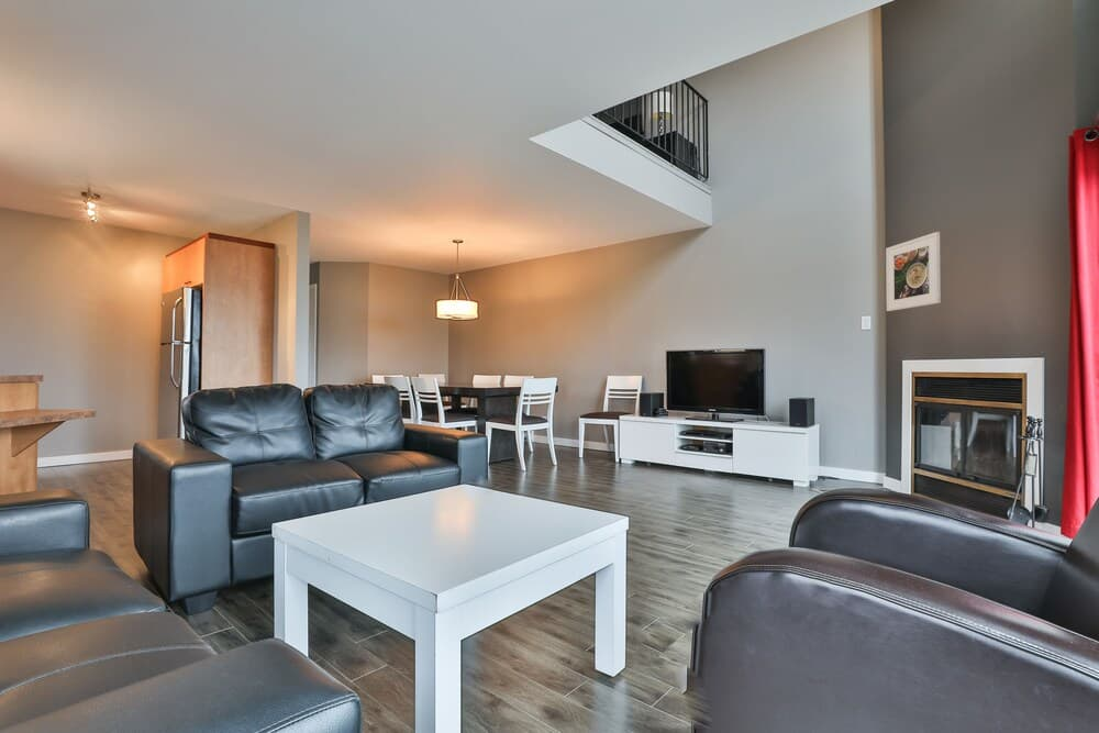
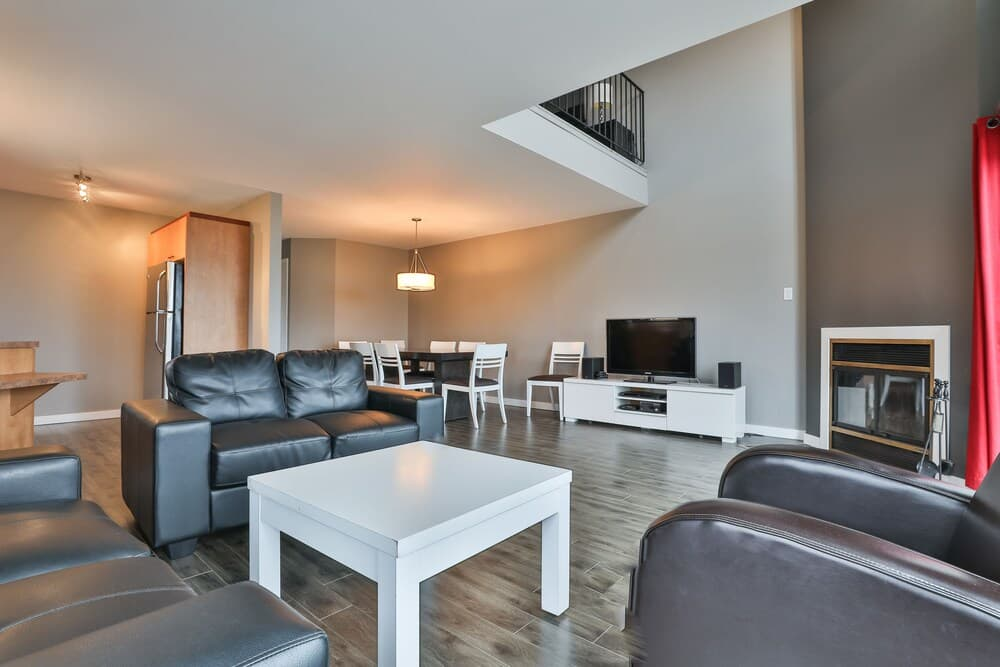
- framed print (911, 274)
